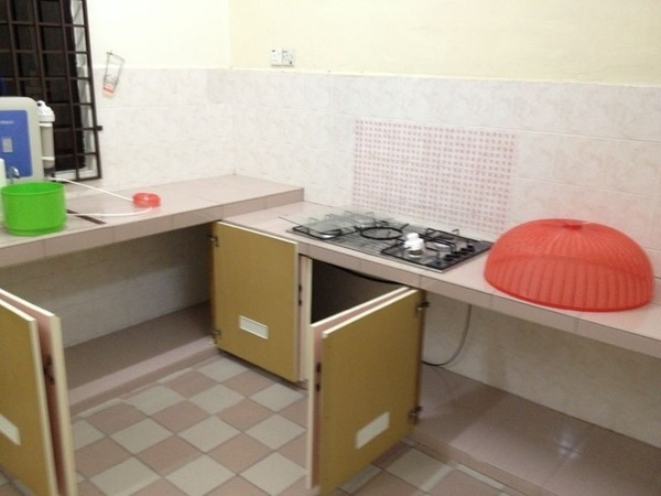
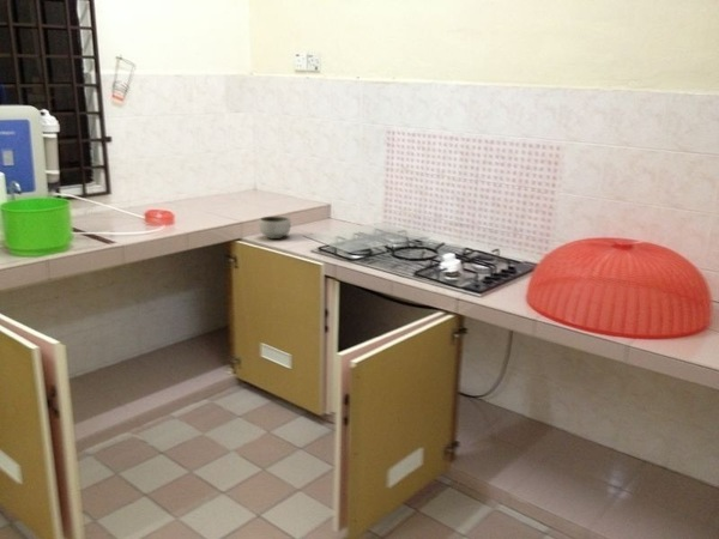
+ bowl (274, 228)
